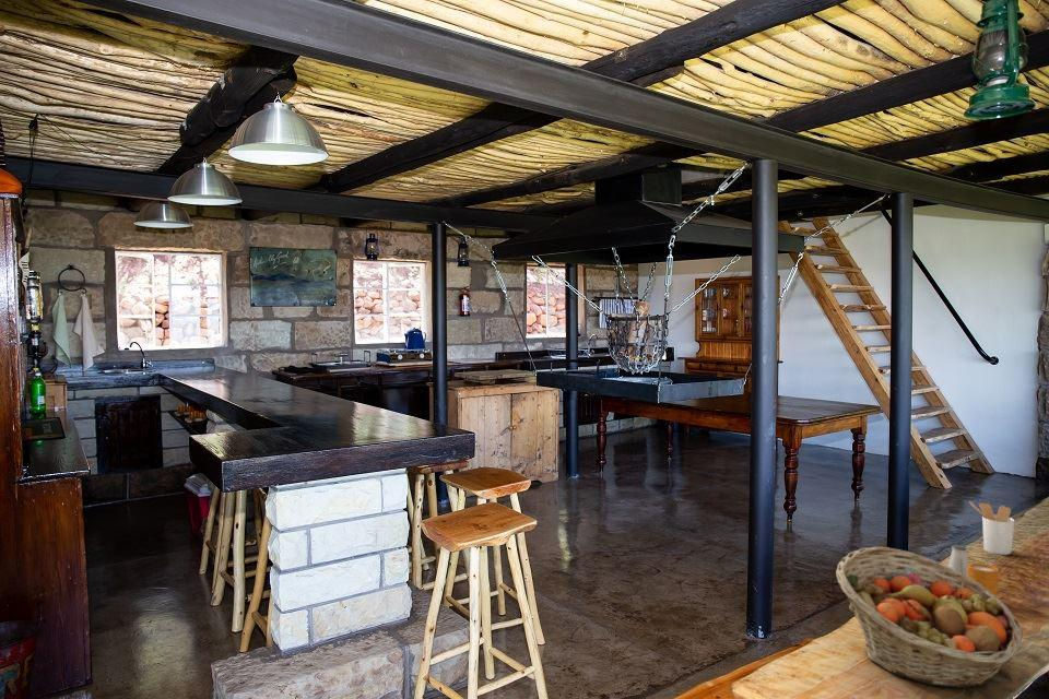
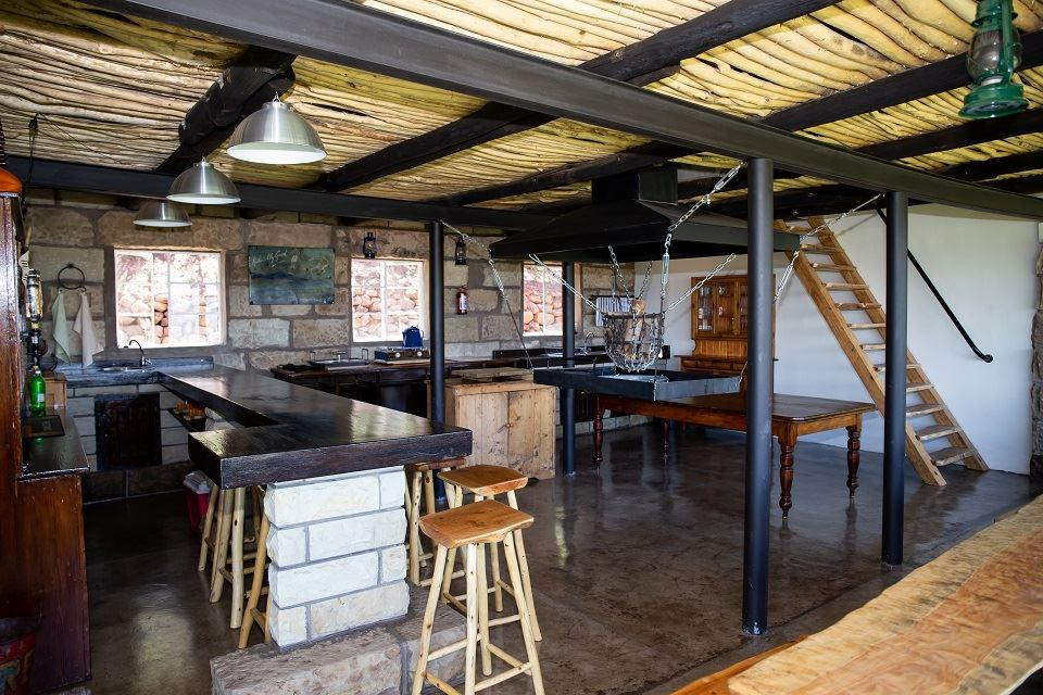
- mug (982, 582)
- utensil holder (990, 525)
- saltshaker (958, 561)
- fruit basket (924, 612)
